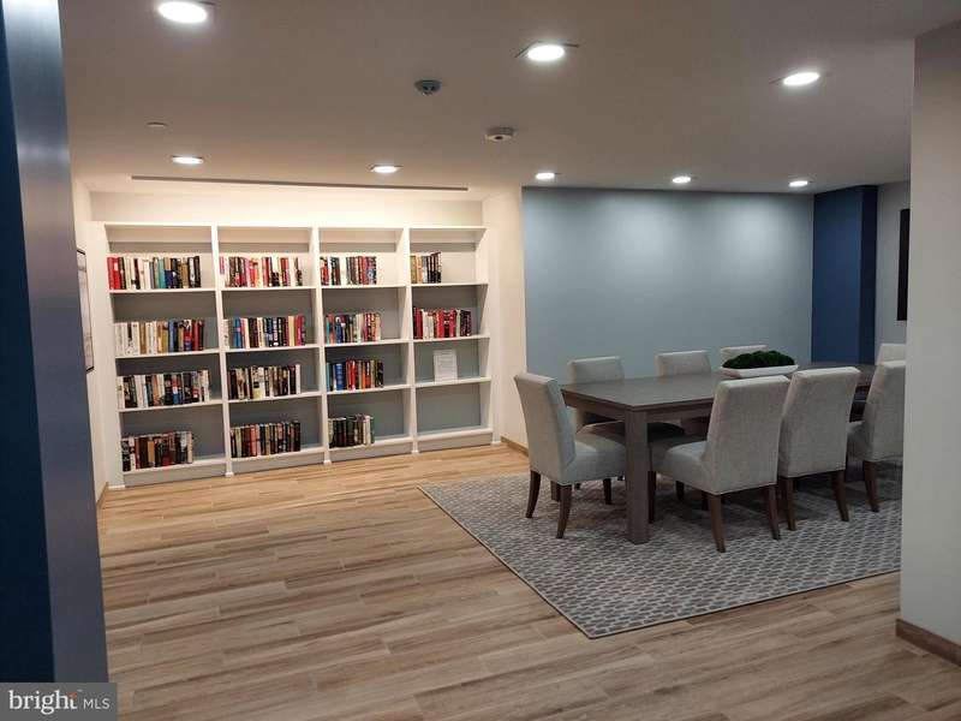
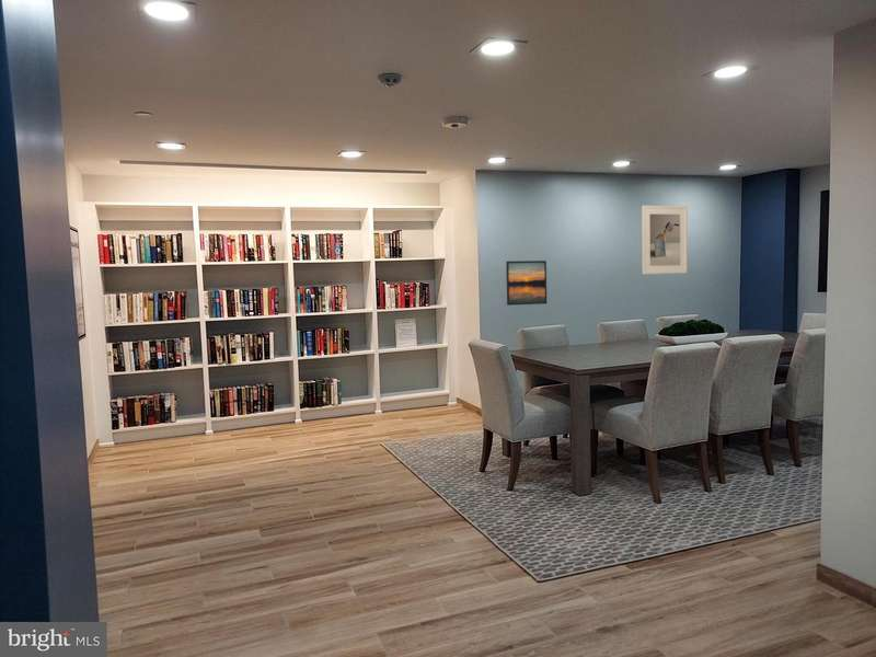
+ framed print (527, 283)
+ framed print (665, 240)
